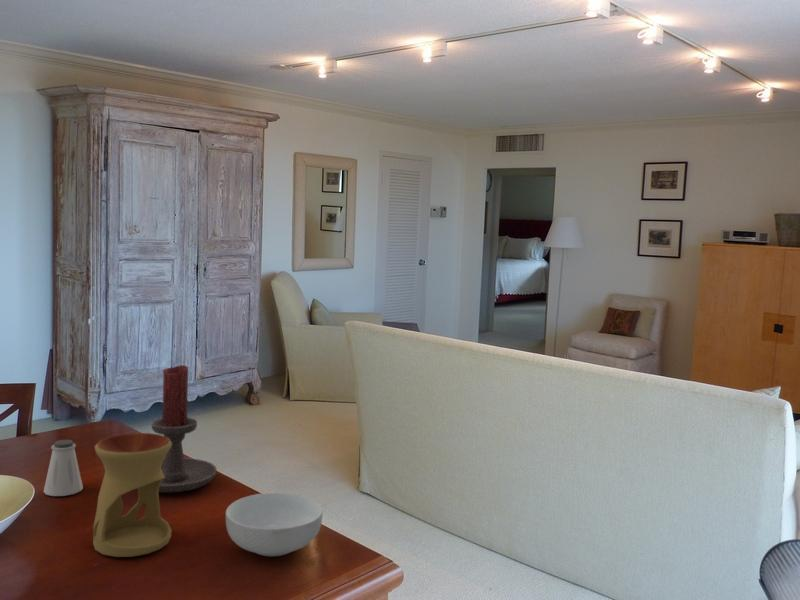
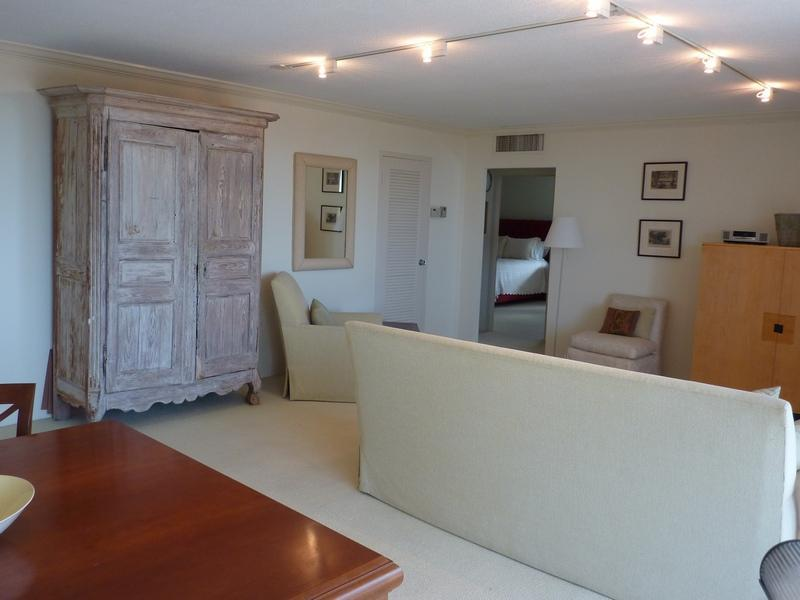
- cereal bowl (274, 528)
- saltshaker (63, 466)
- oil burner (131, 490)
- candle holder (169, 421)
